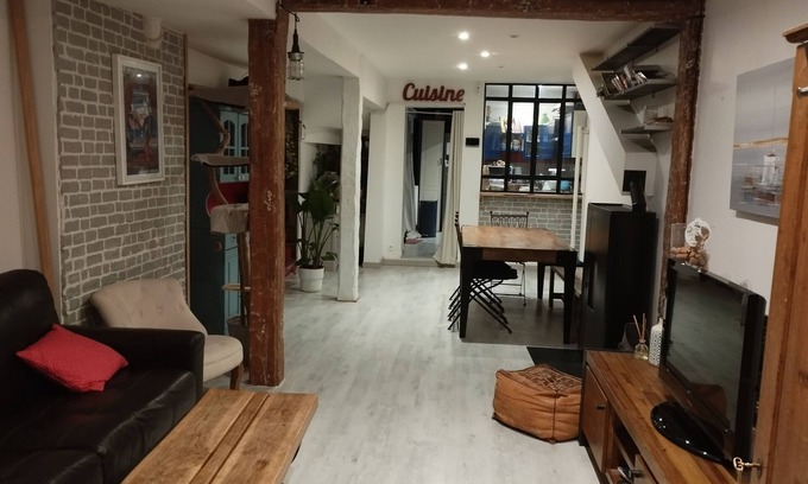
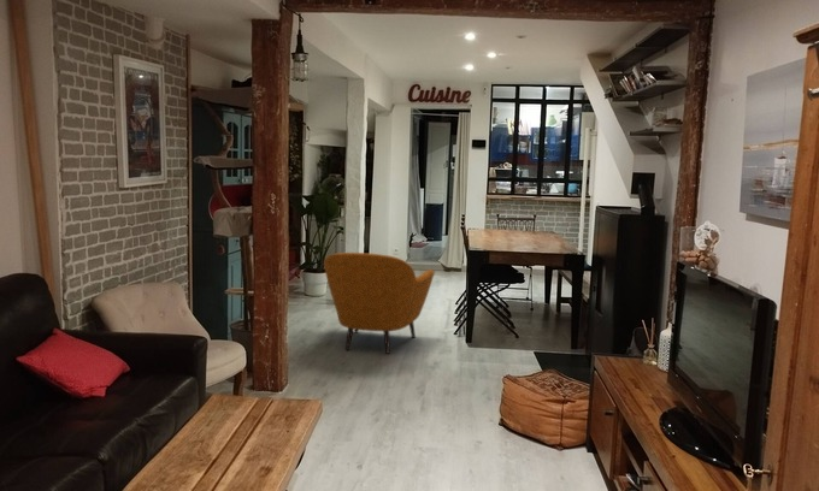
+ armchair (375, 296)
